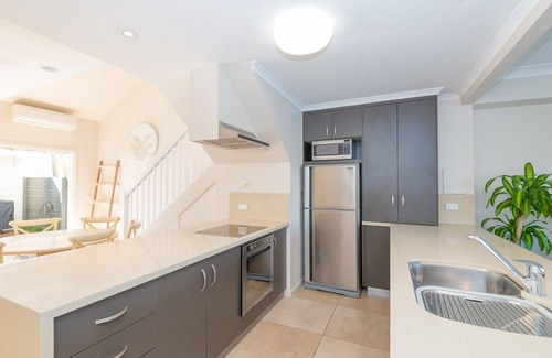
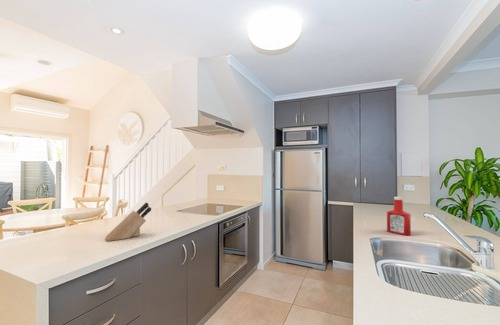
+ knife block (129, 220)
+ soap bottle (398, 214)
